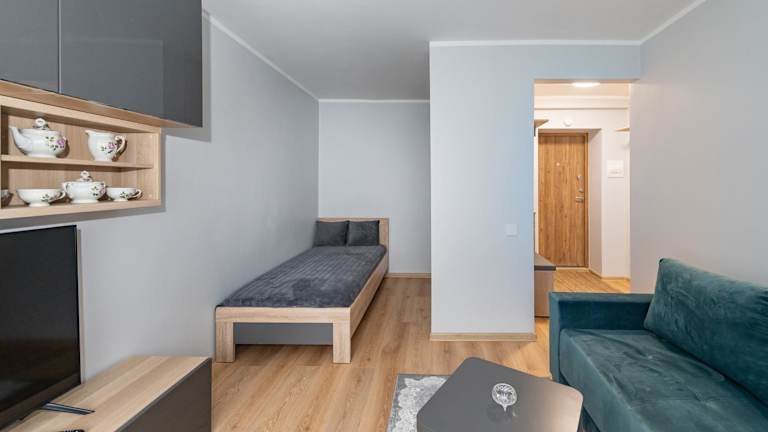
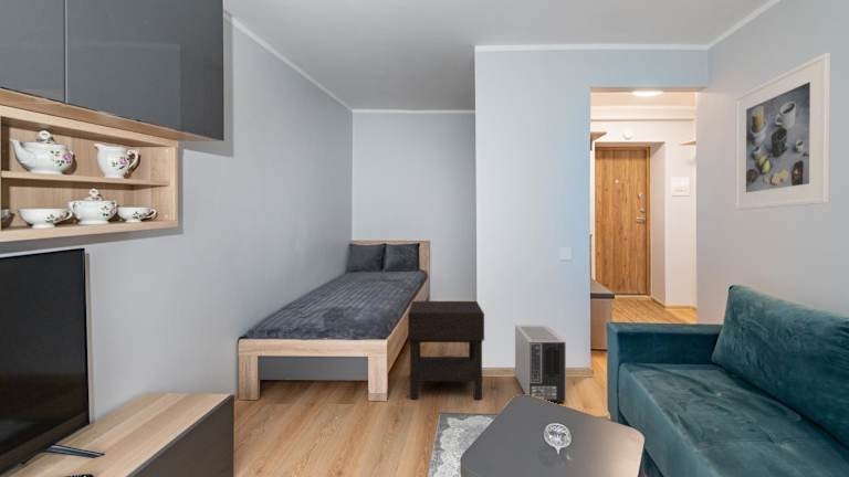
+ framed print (775, 142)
+ nightstand (444, 341)
+ air purifier (537, 361)
